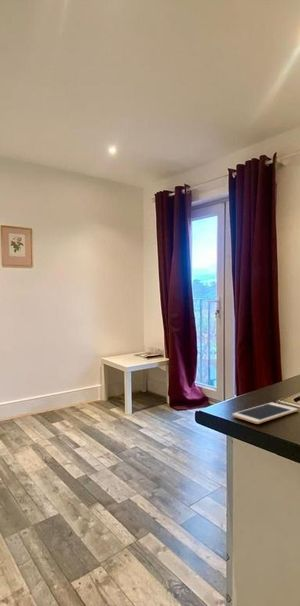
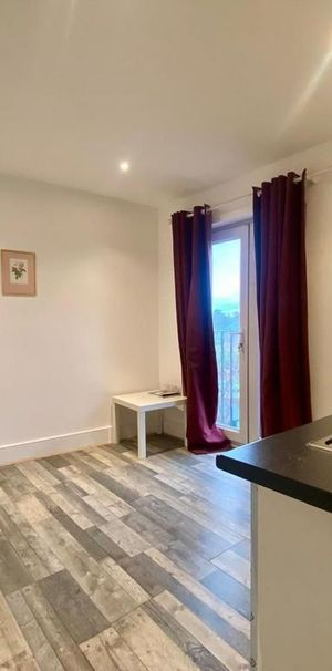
- cell phone (265, 412)
